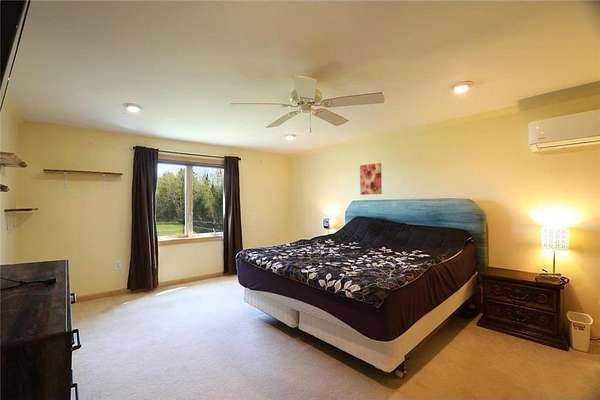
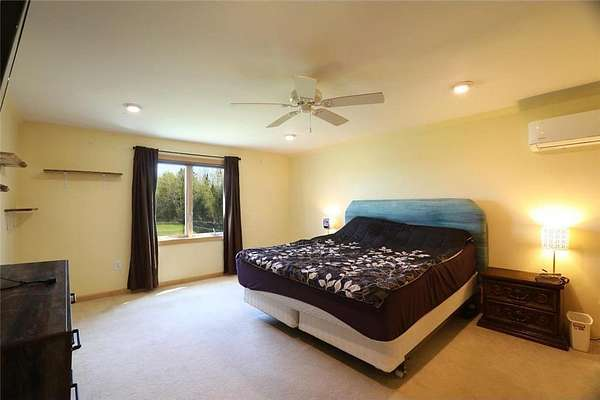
- wall art (370, 179)
